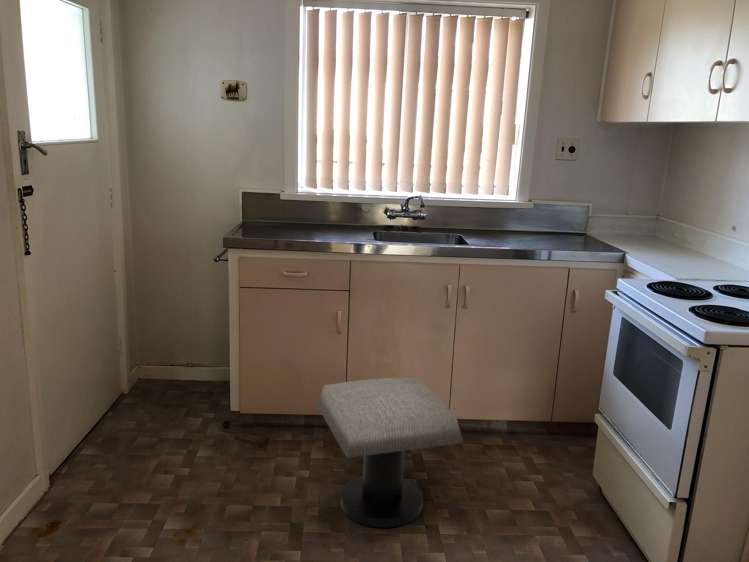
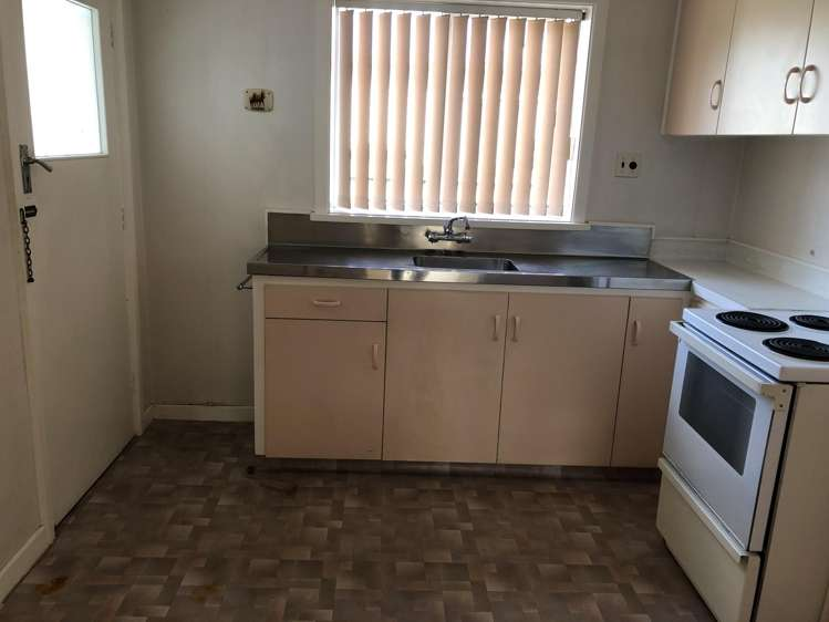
- stool (384, 449)
